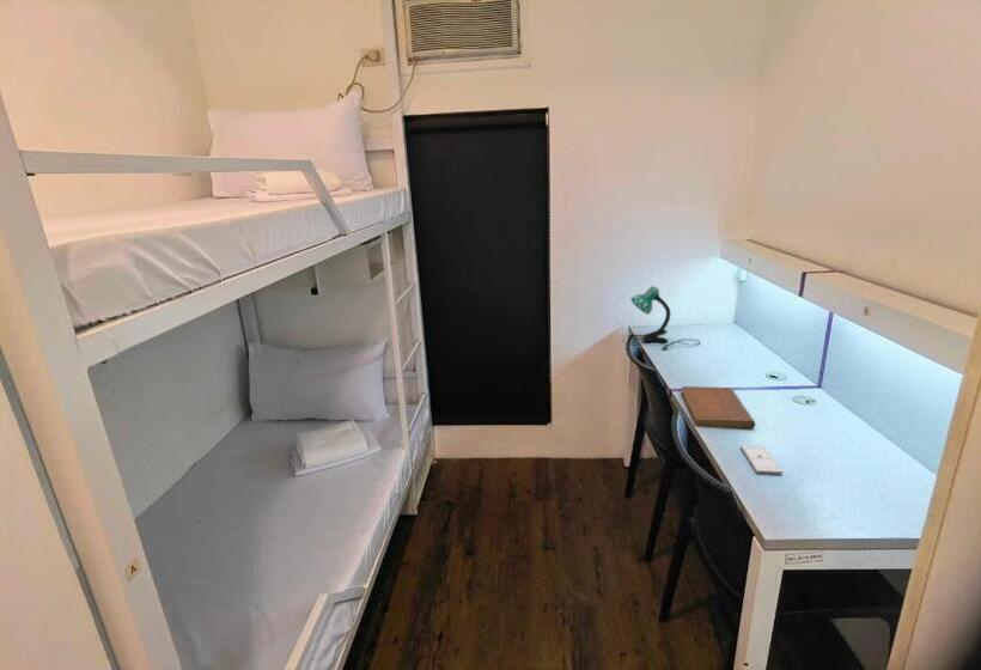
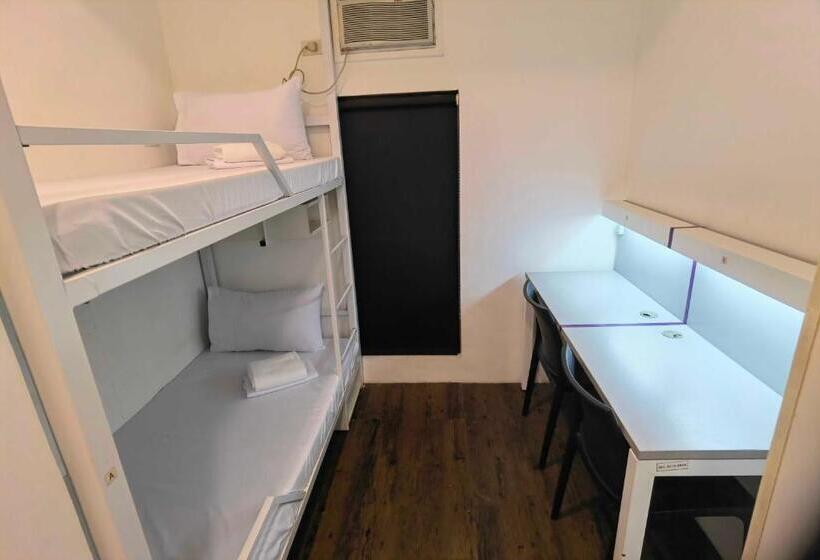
- smartphone (760, 458)
- desk lamp (665, 317)
- notebook (714, 406)
